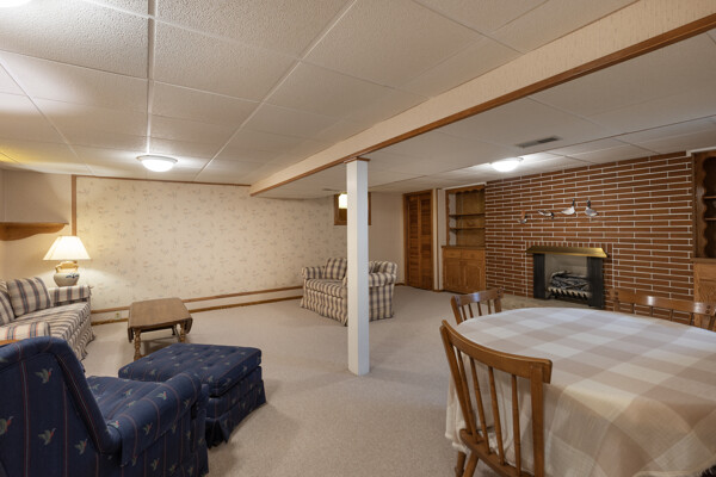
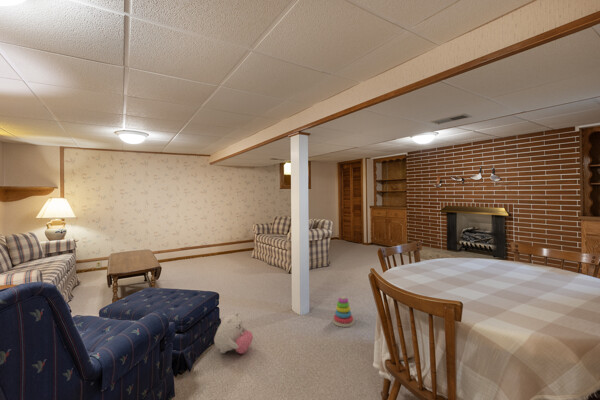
+ plush toy (233, 333)
+ stacking toy (343, 309)
